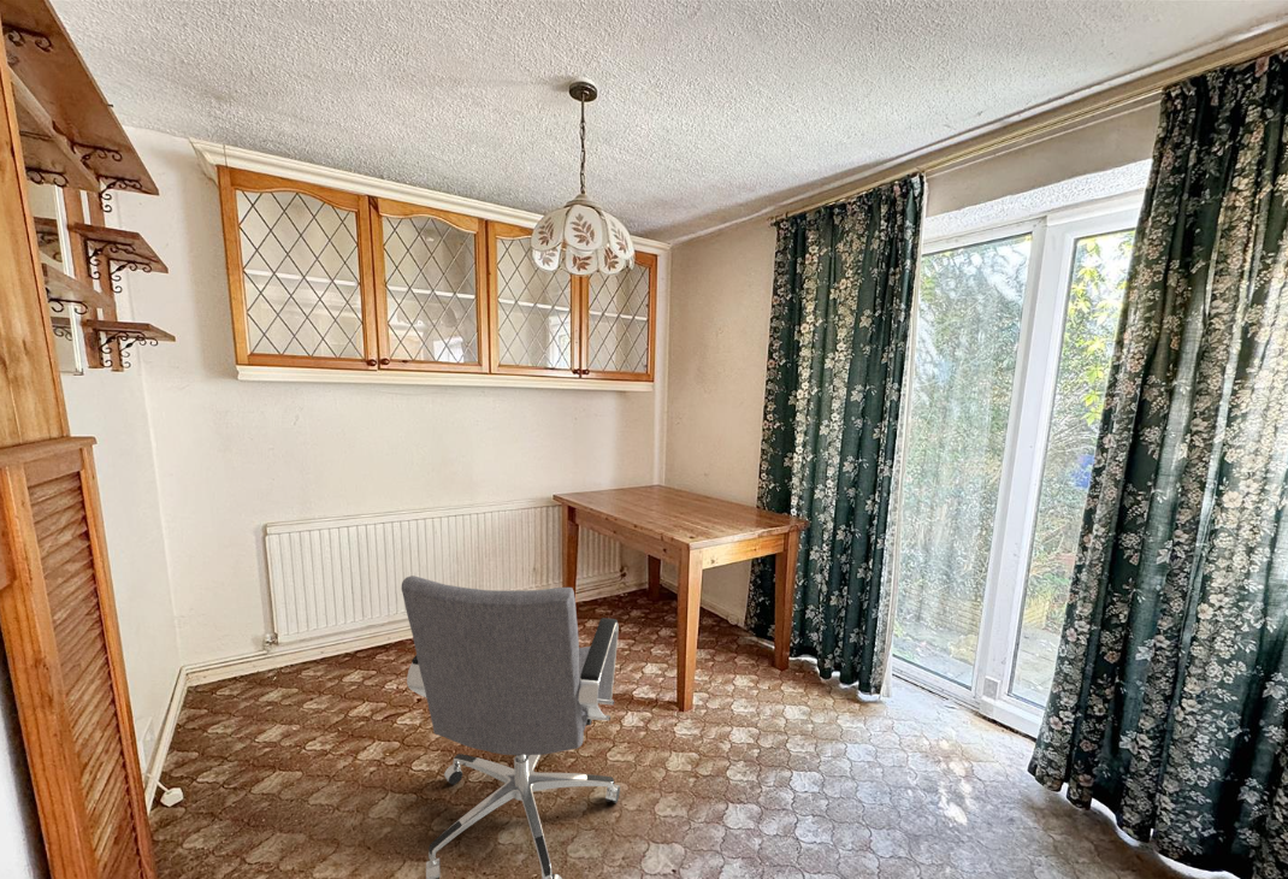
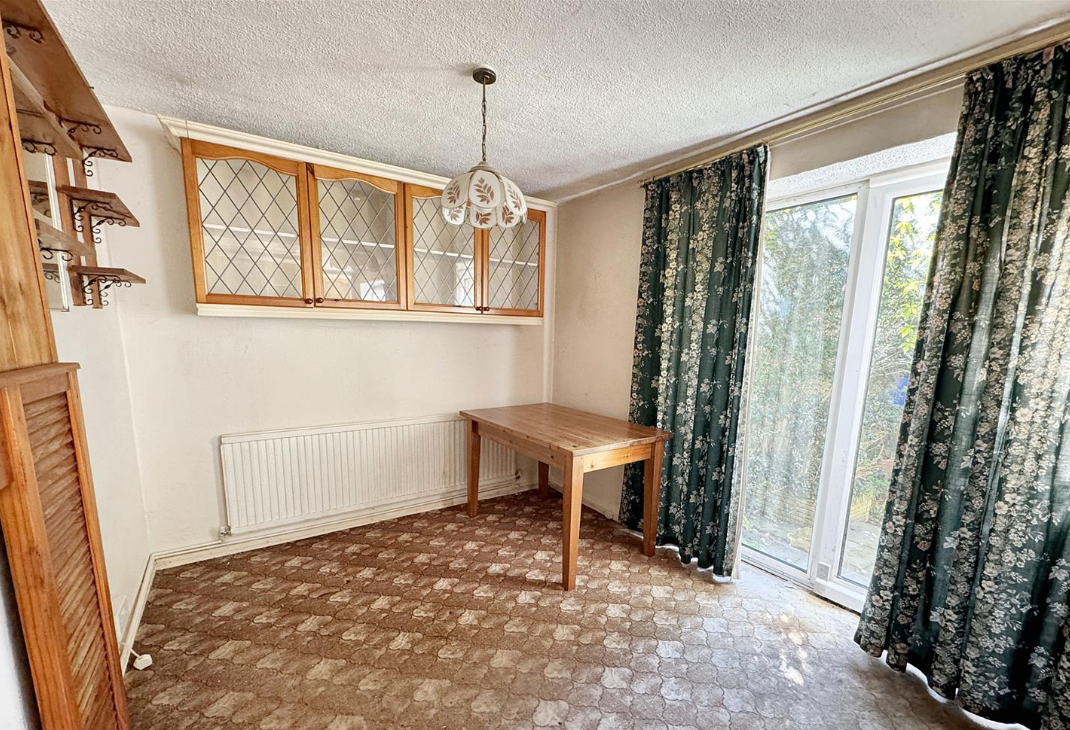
- office chair (521, 684)
